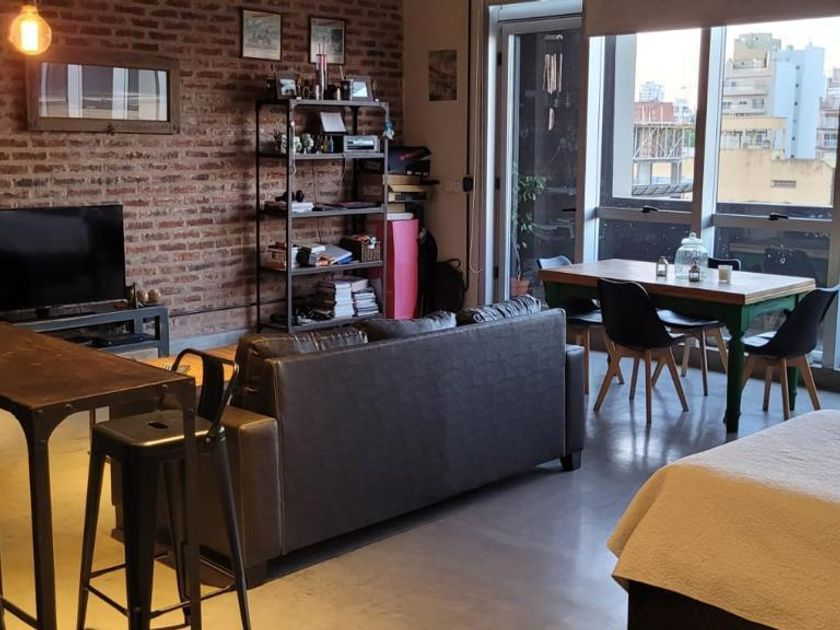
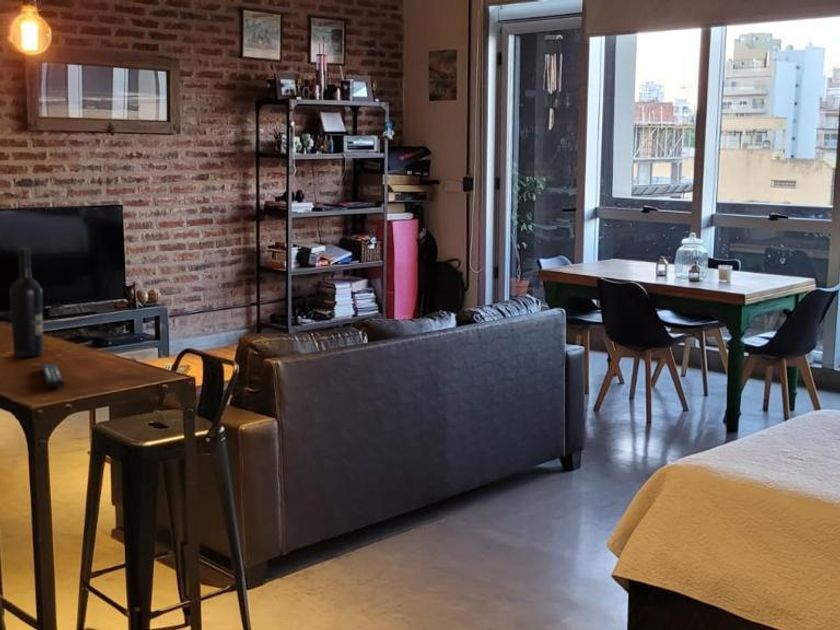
+ wine bottle (26, 302)
+ remote control (52, 374)
